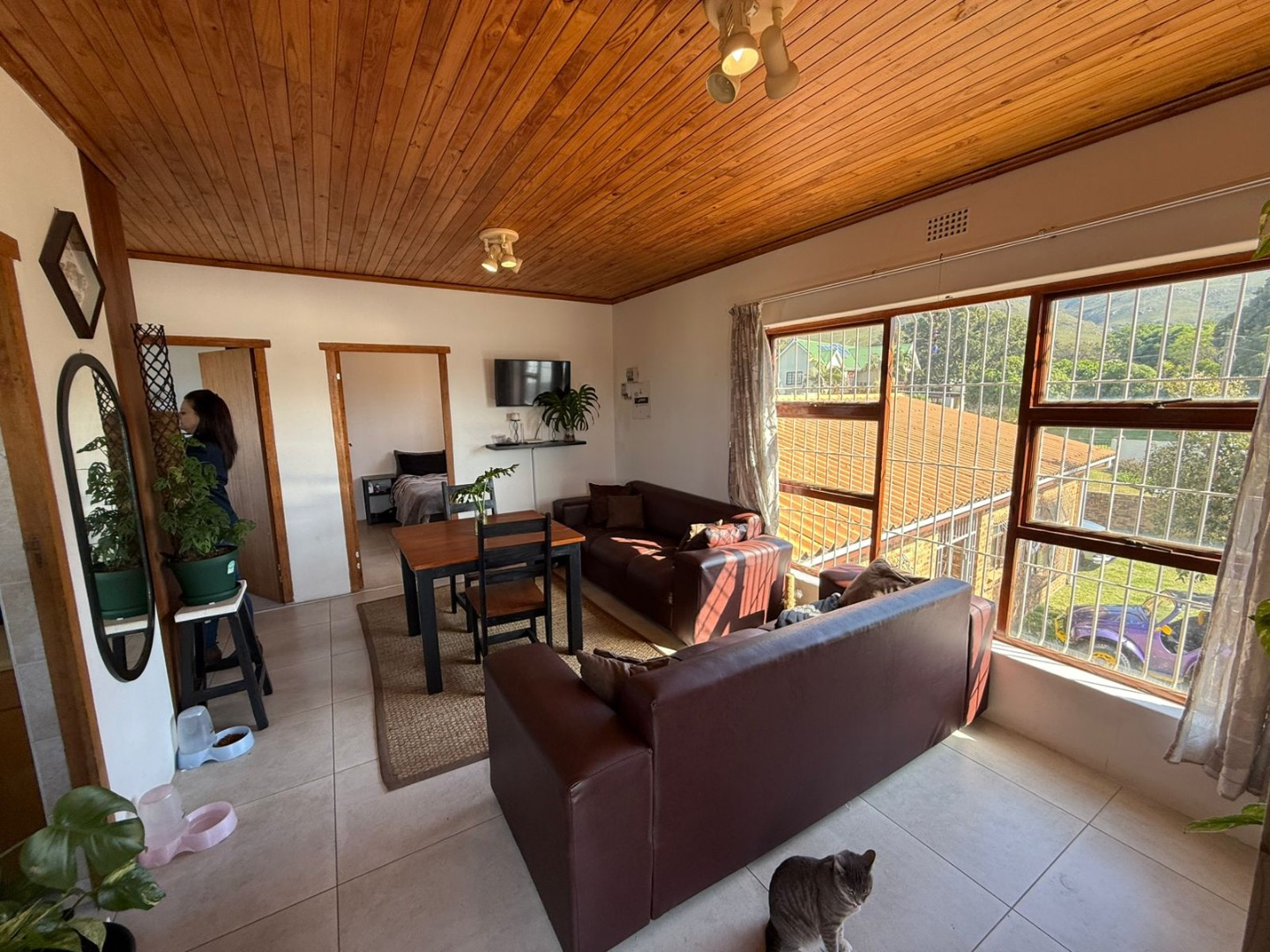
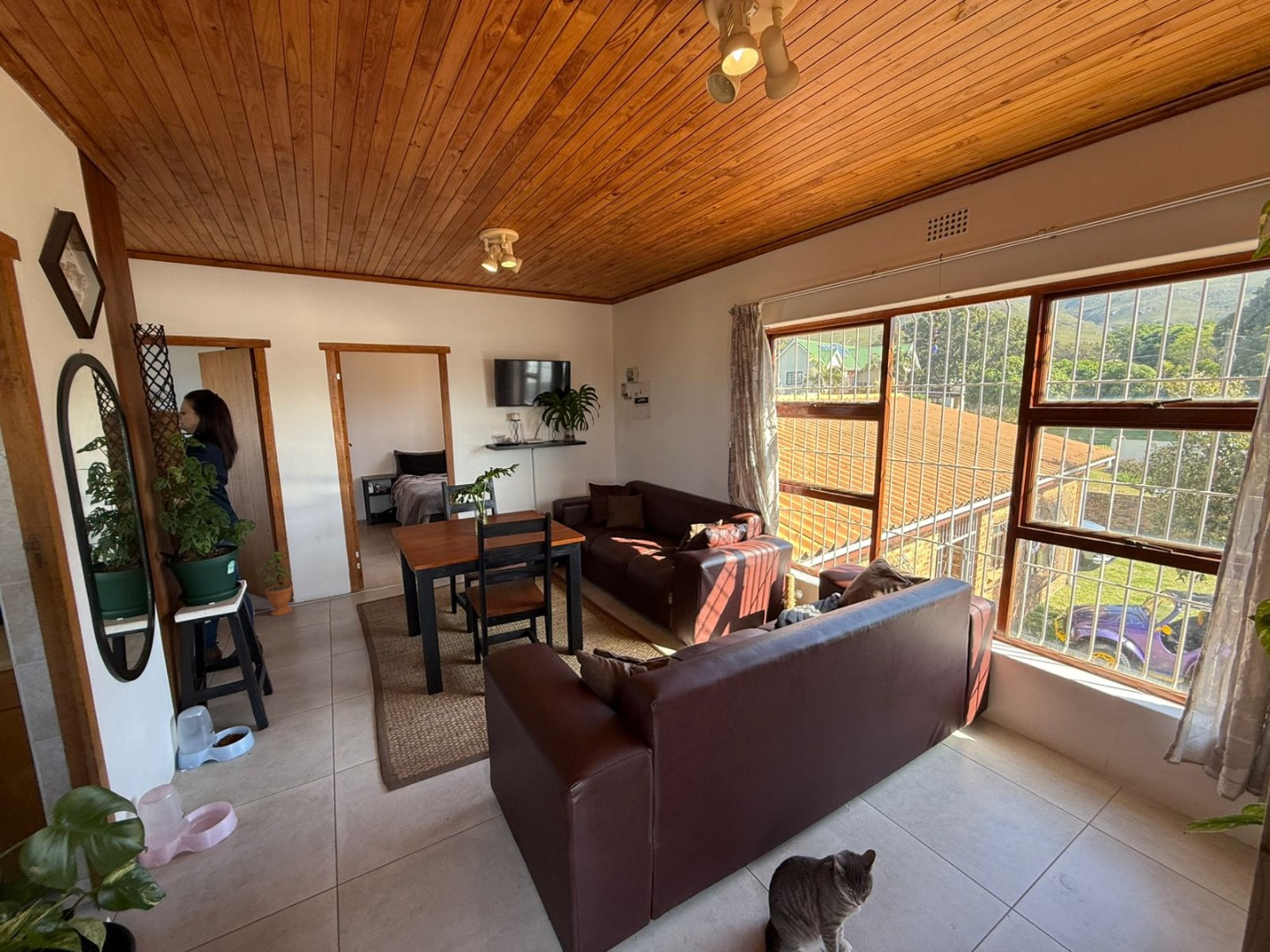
+ potted plant (275, 581)
